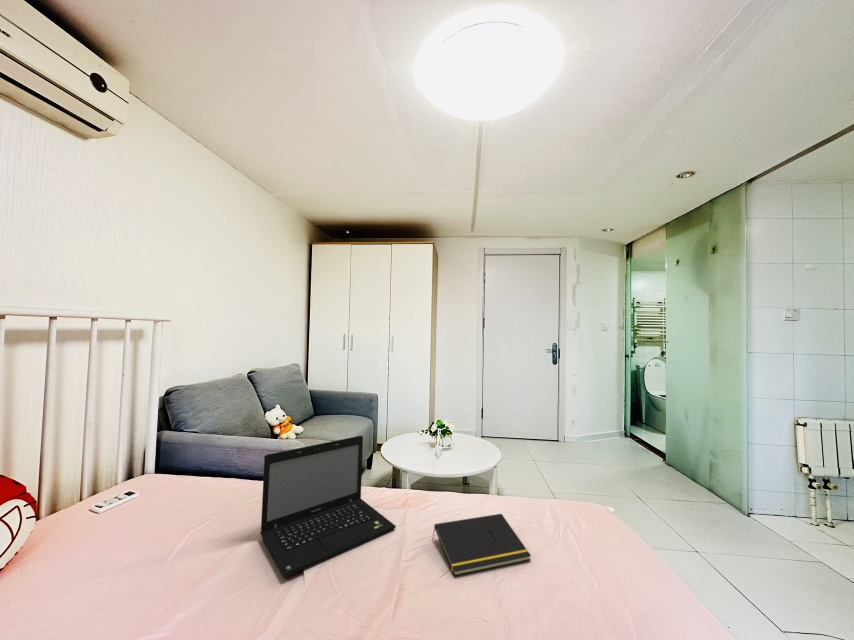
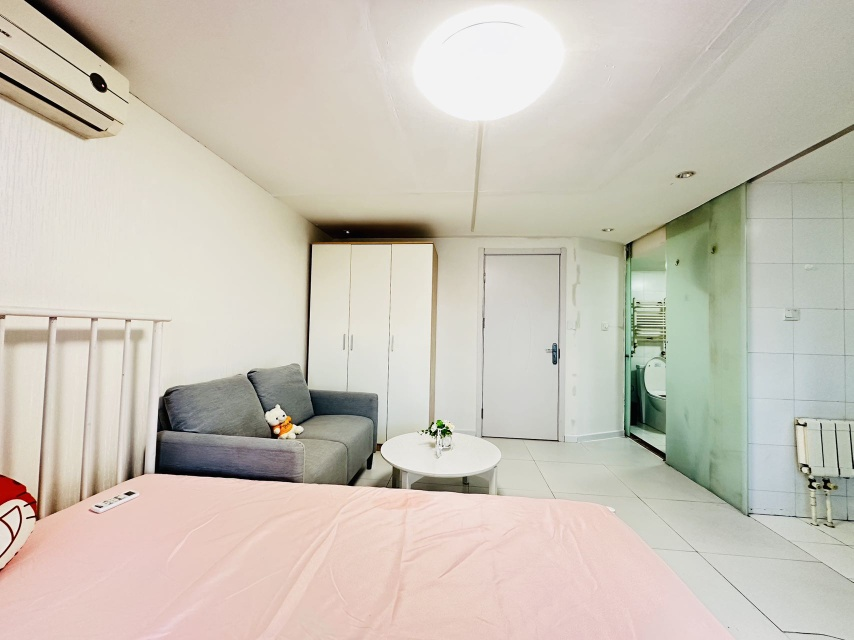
- laptop (330, 494)
- notepad (480, 541)
